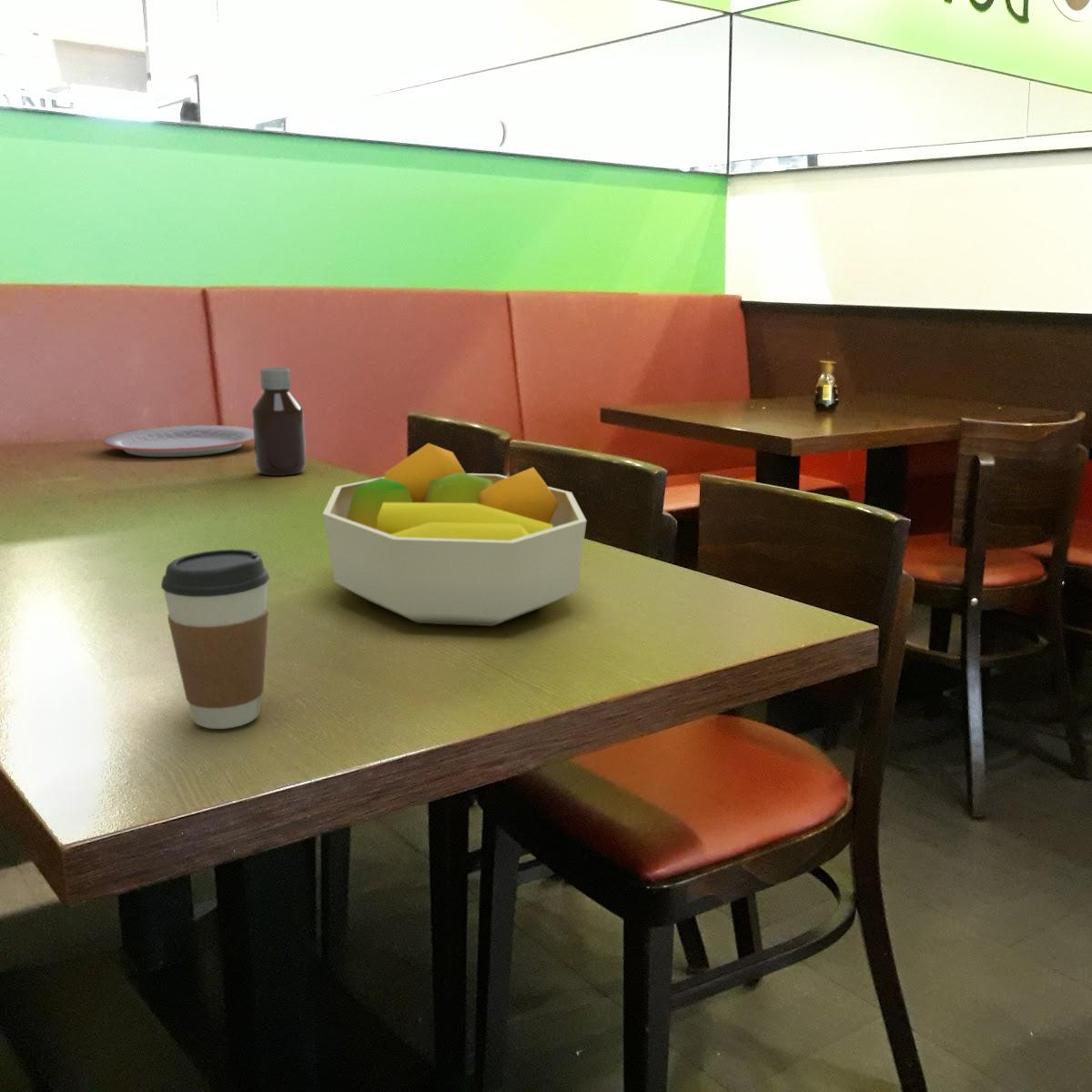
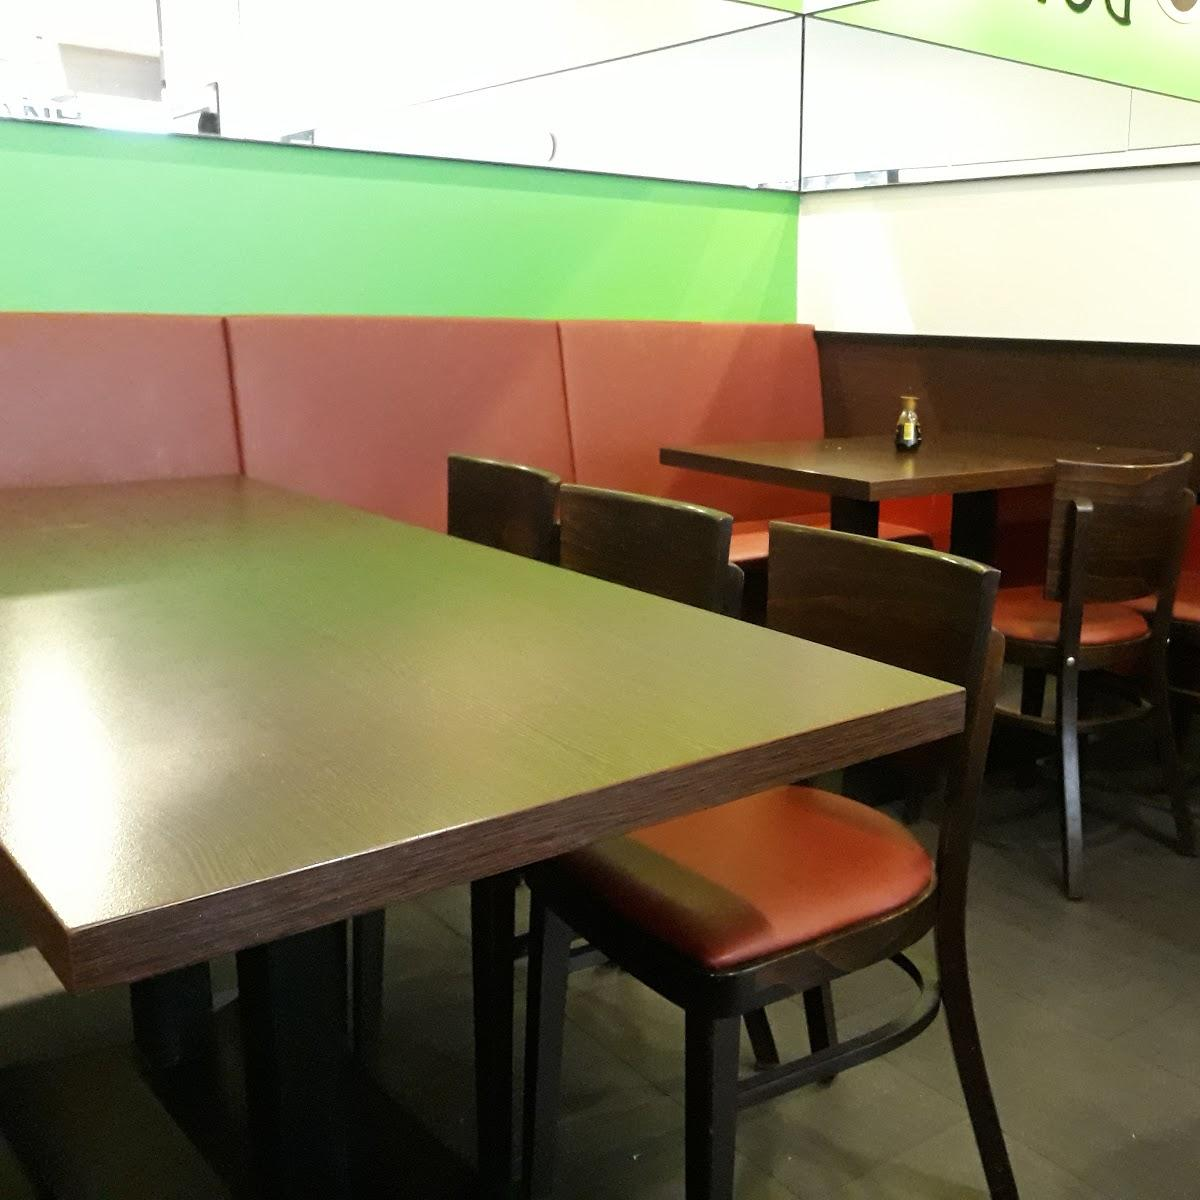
- plate (183, 442)
- coffee cup (220, 639)
- bottle (278, 420)
- fruit bowl (452, 527)
